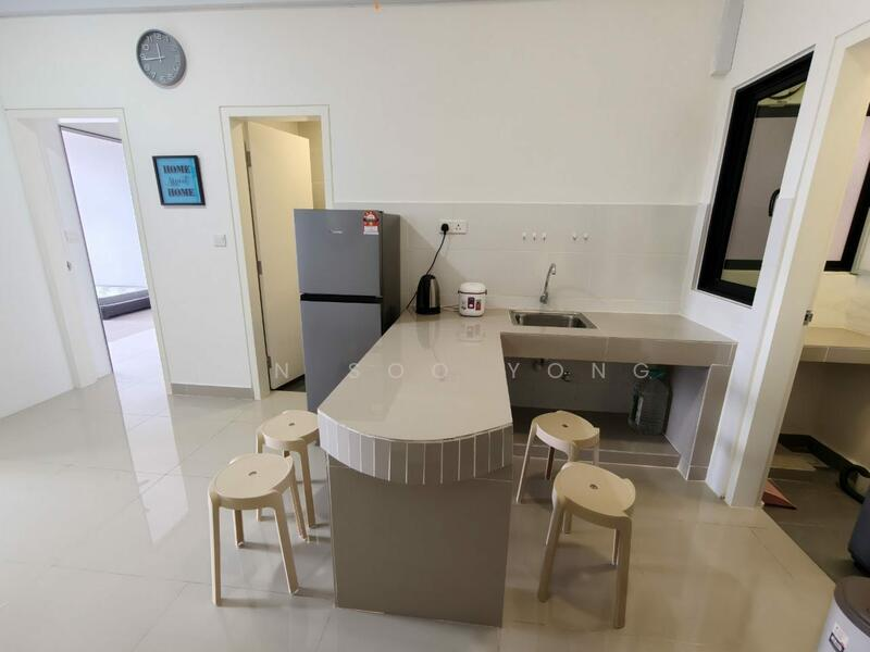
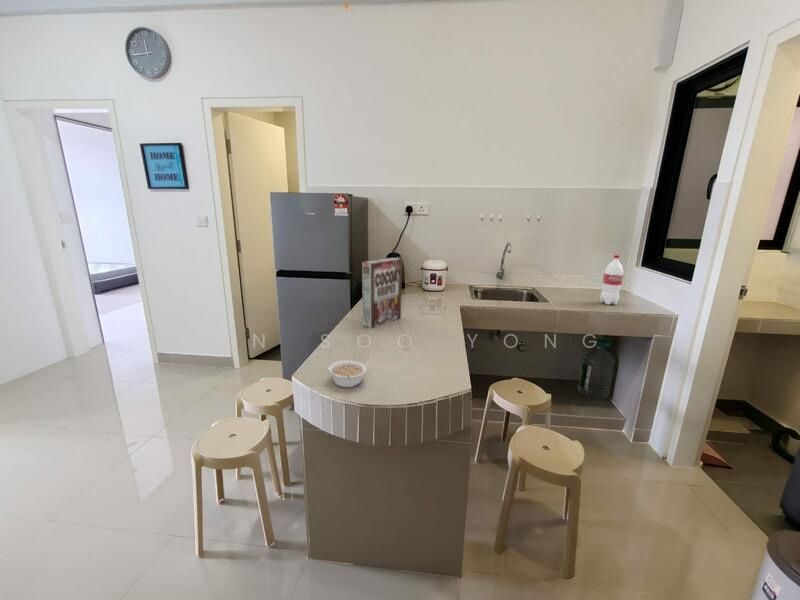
+ legume (348, 374)
+ cereal box (382, 291)
+ bottle (612, 279)
